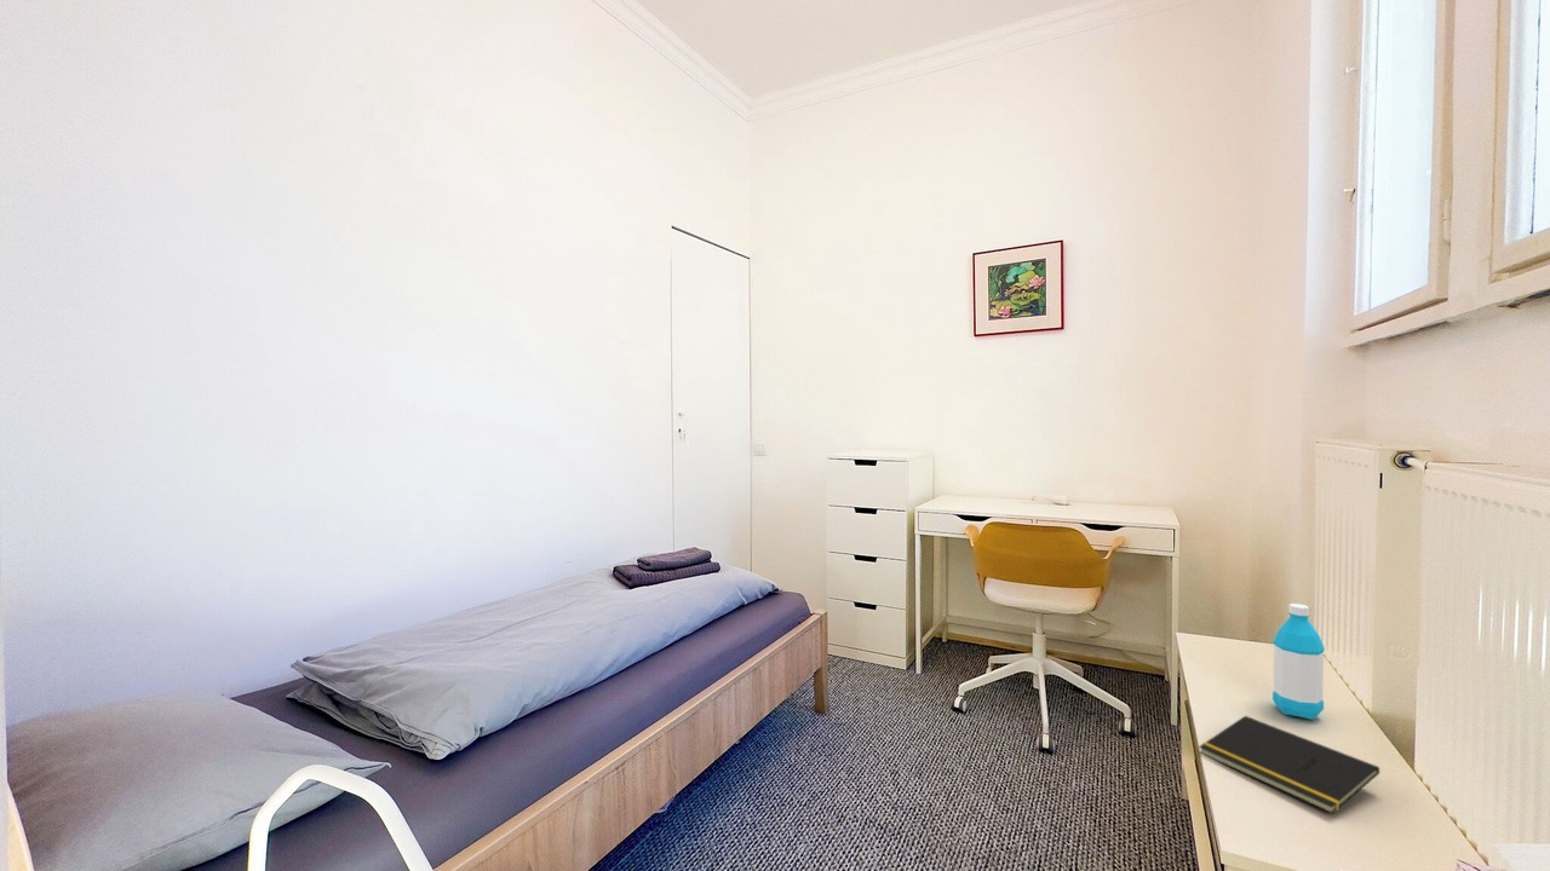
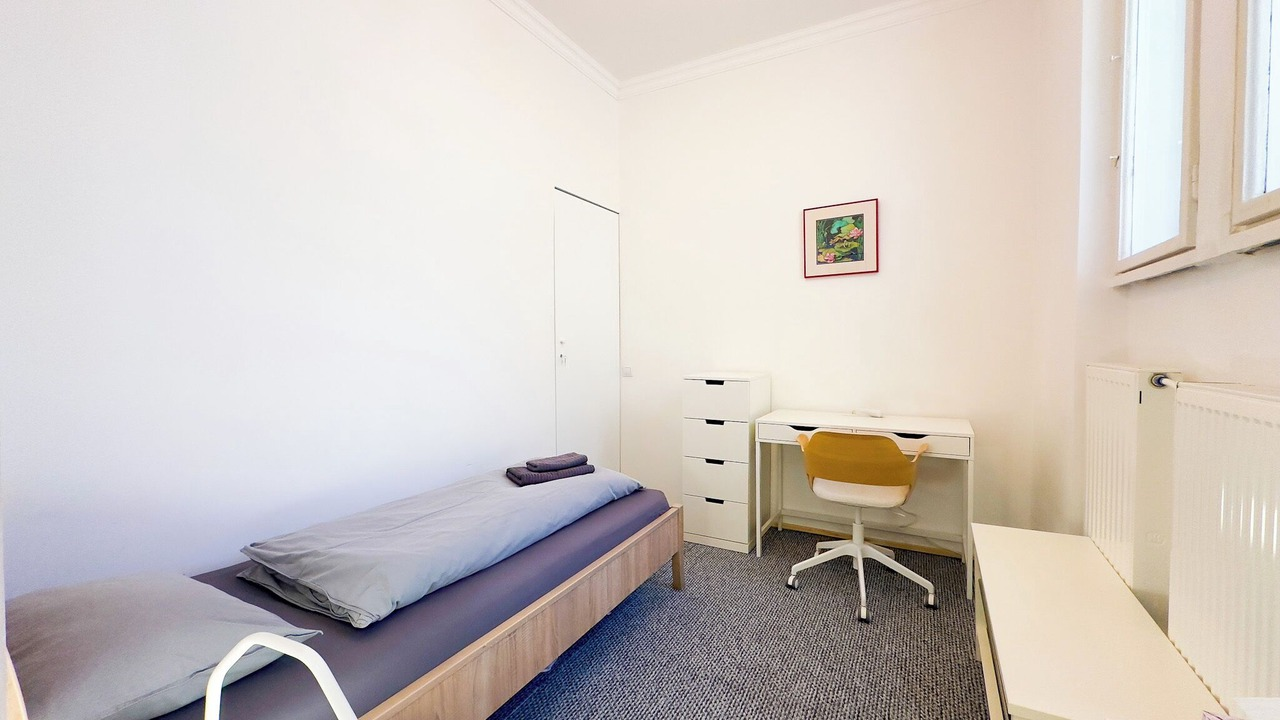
- water bottle (1298, 659)
- notepad (1284, 758)
